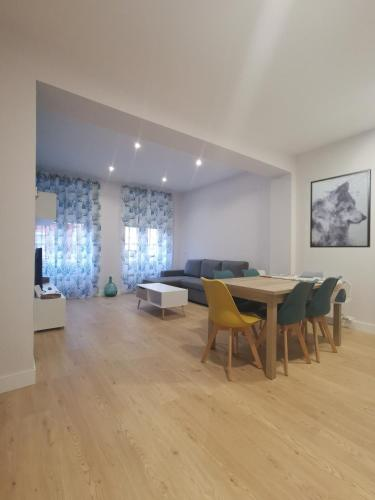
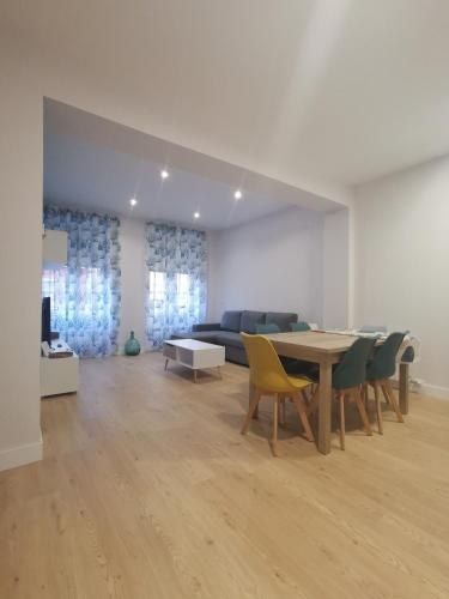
- wall art (337, 211)
